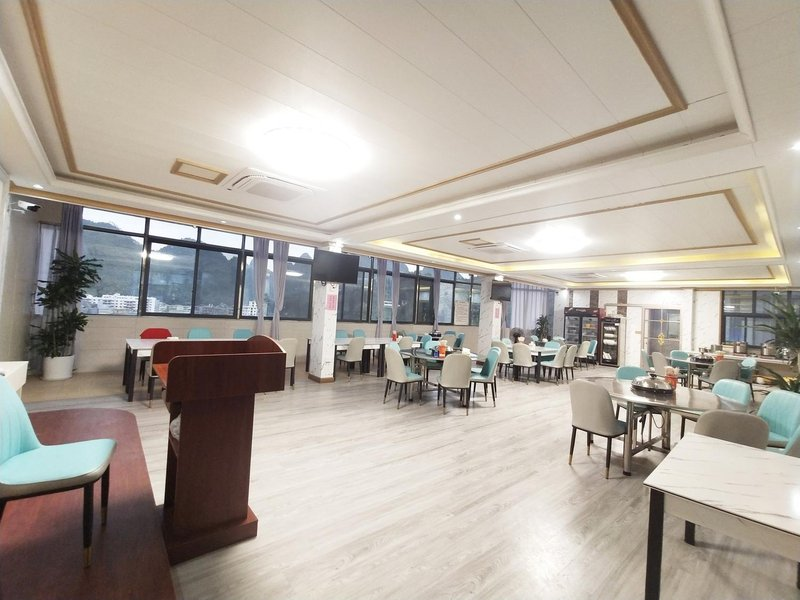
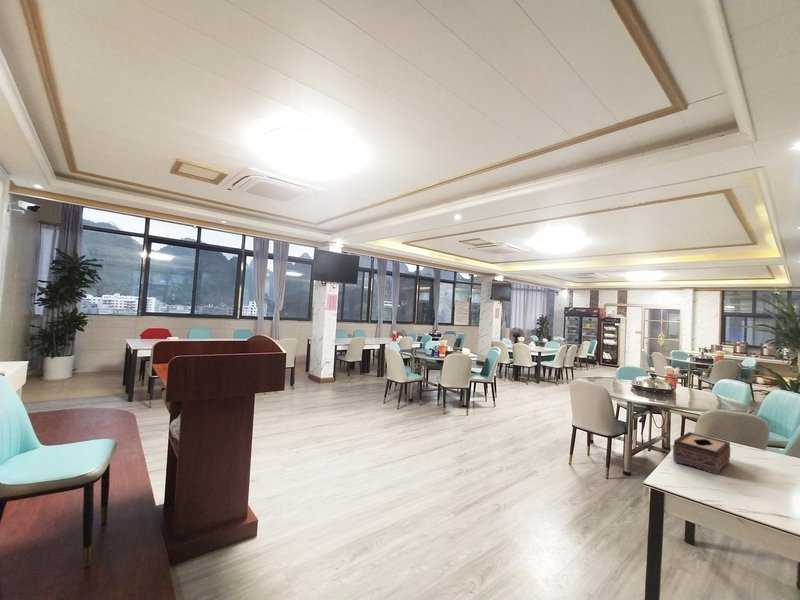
+ tissue box (701, 451)
